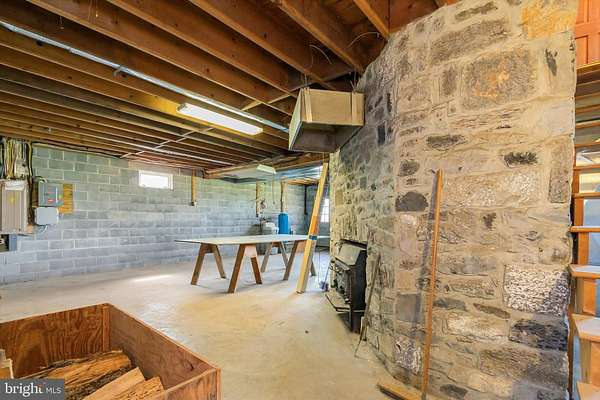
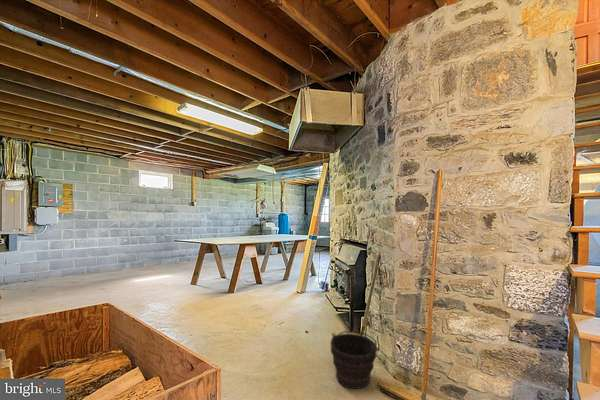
+ bucket (353, 359)
